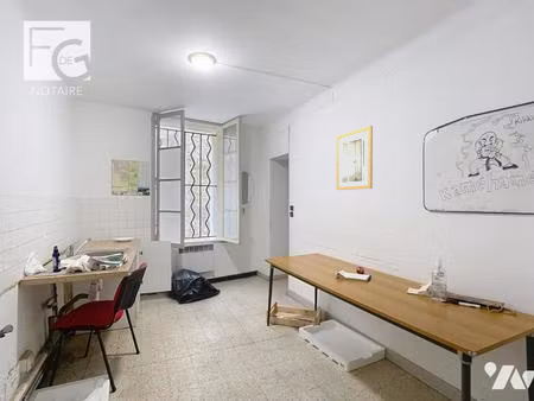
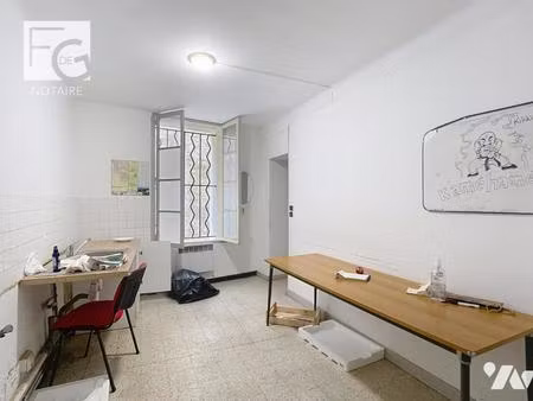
- wall art (352, 160)
